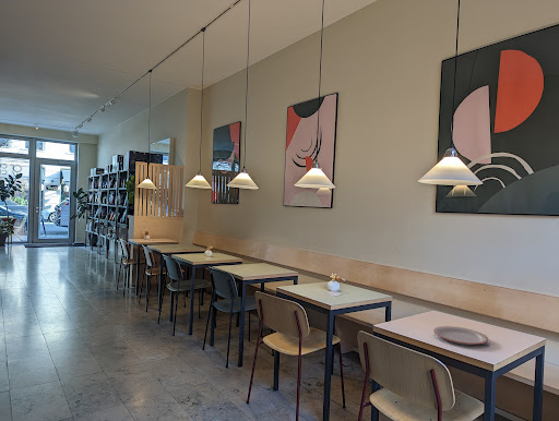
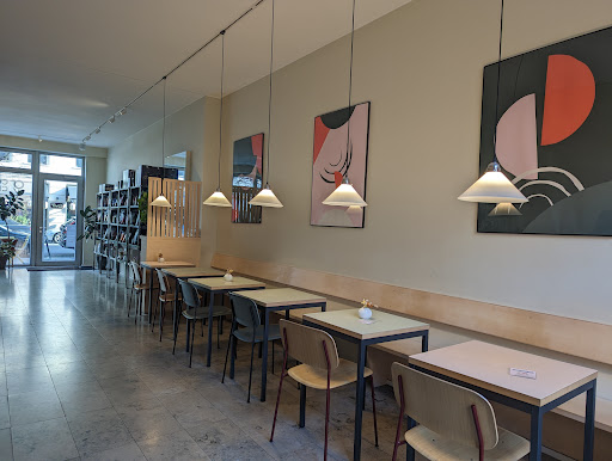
- plate (460, 336)
